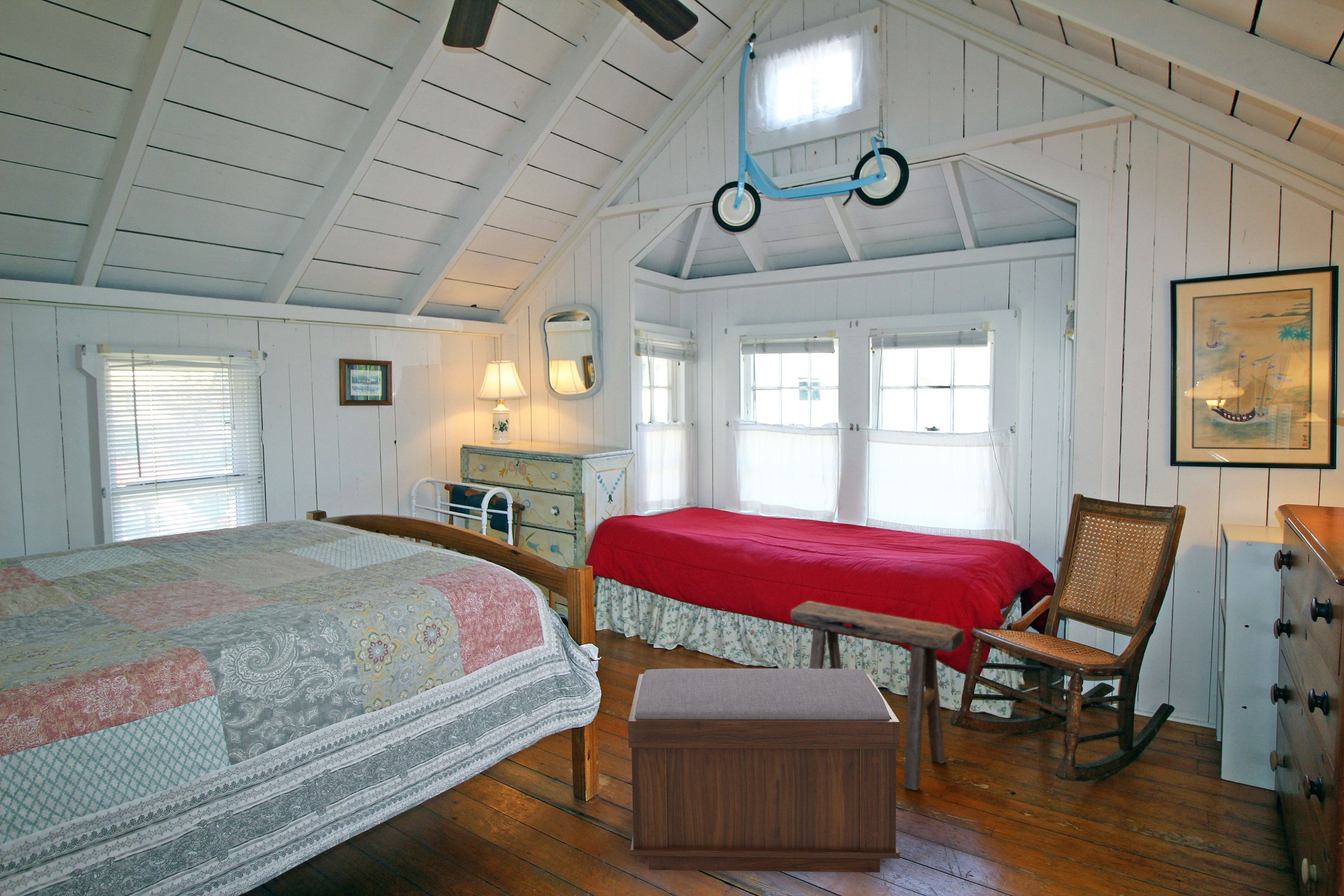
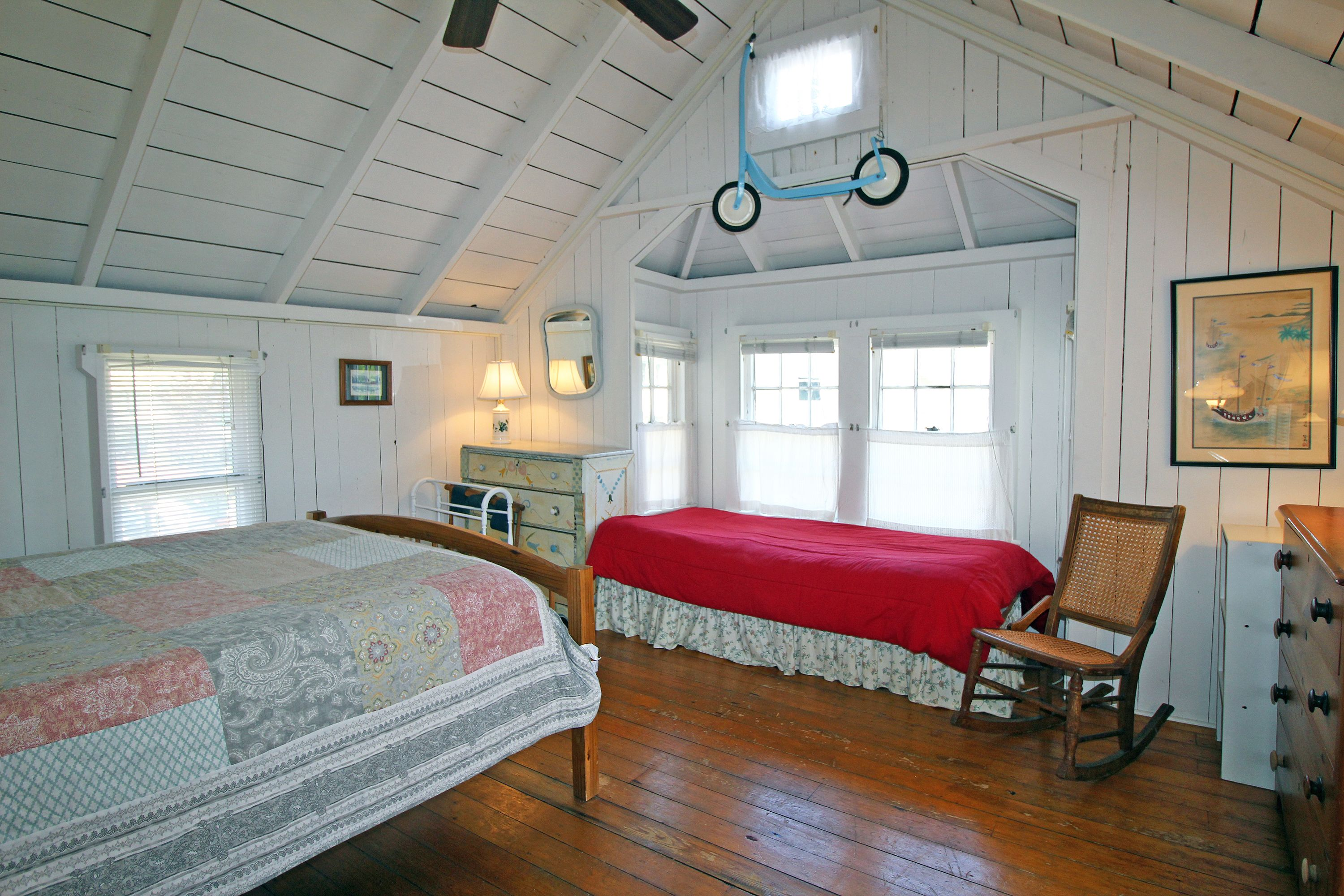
- bench (758, 761)
- stool (908, 690)
